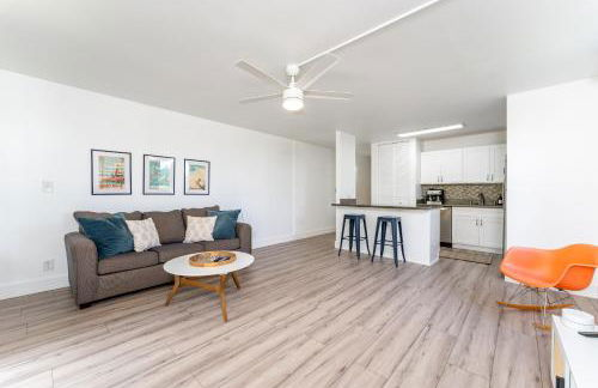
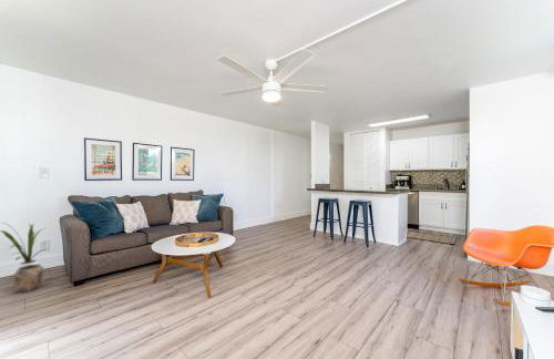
+ planter (29, 277)
+ house plant (24, 247)
